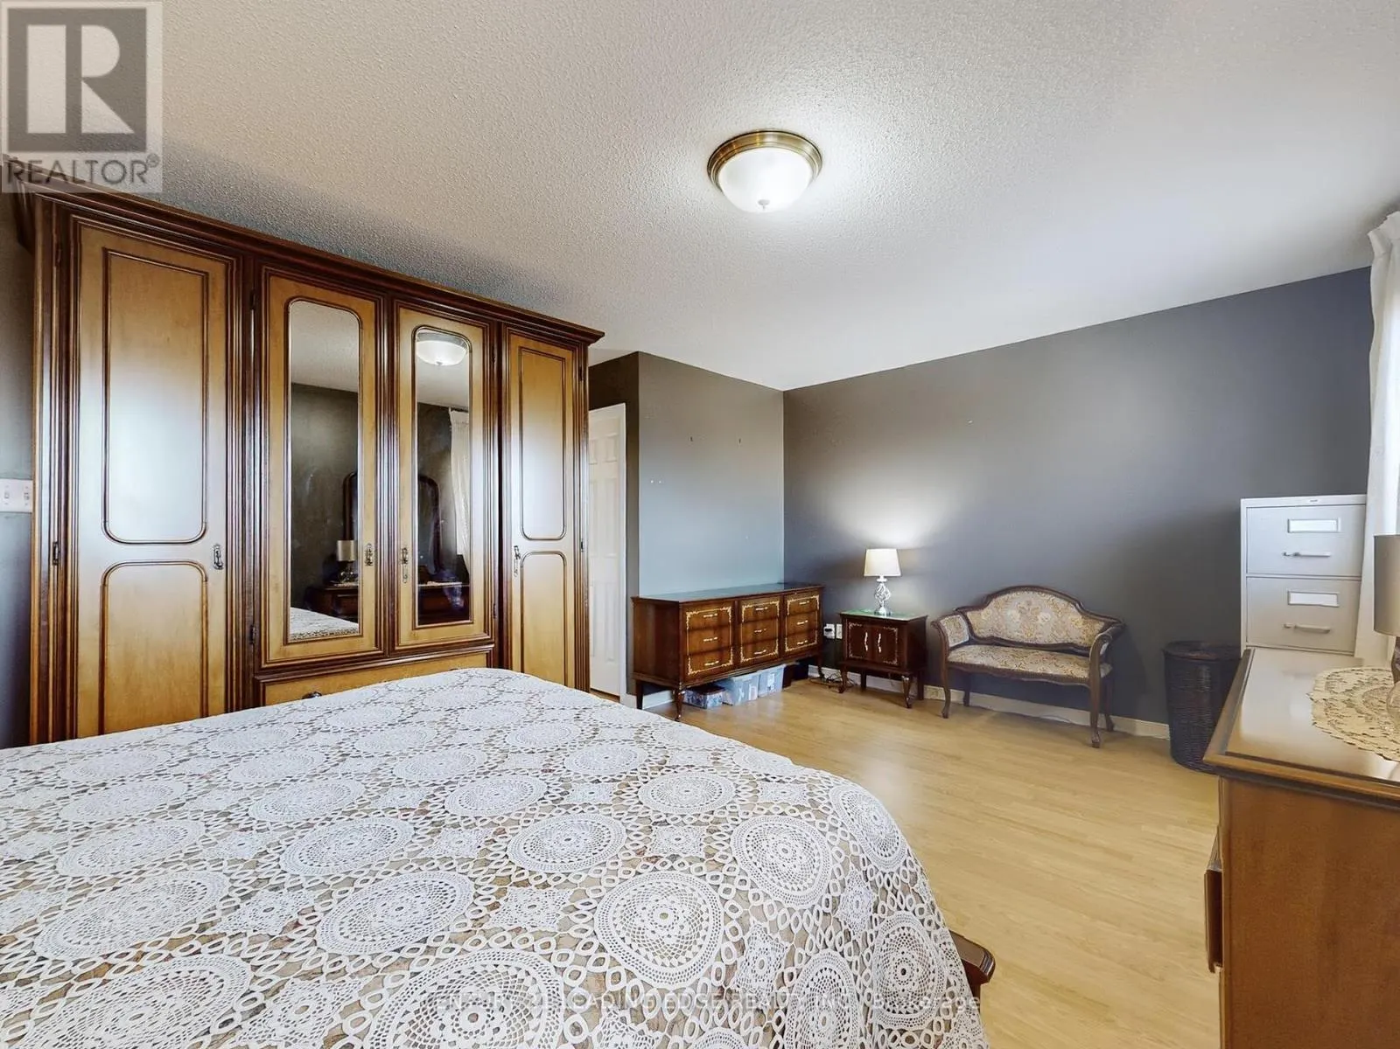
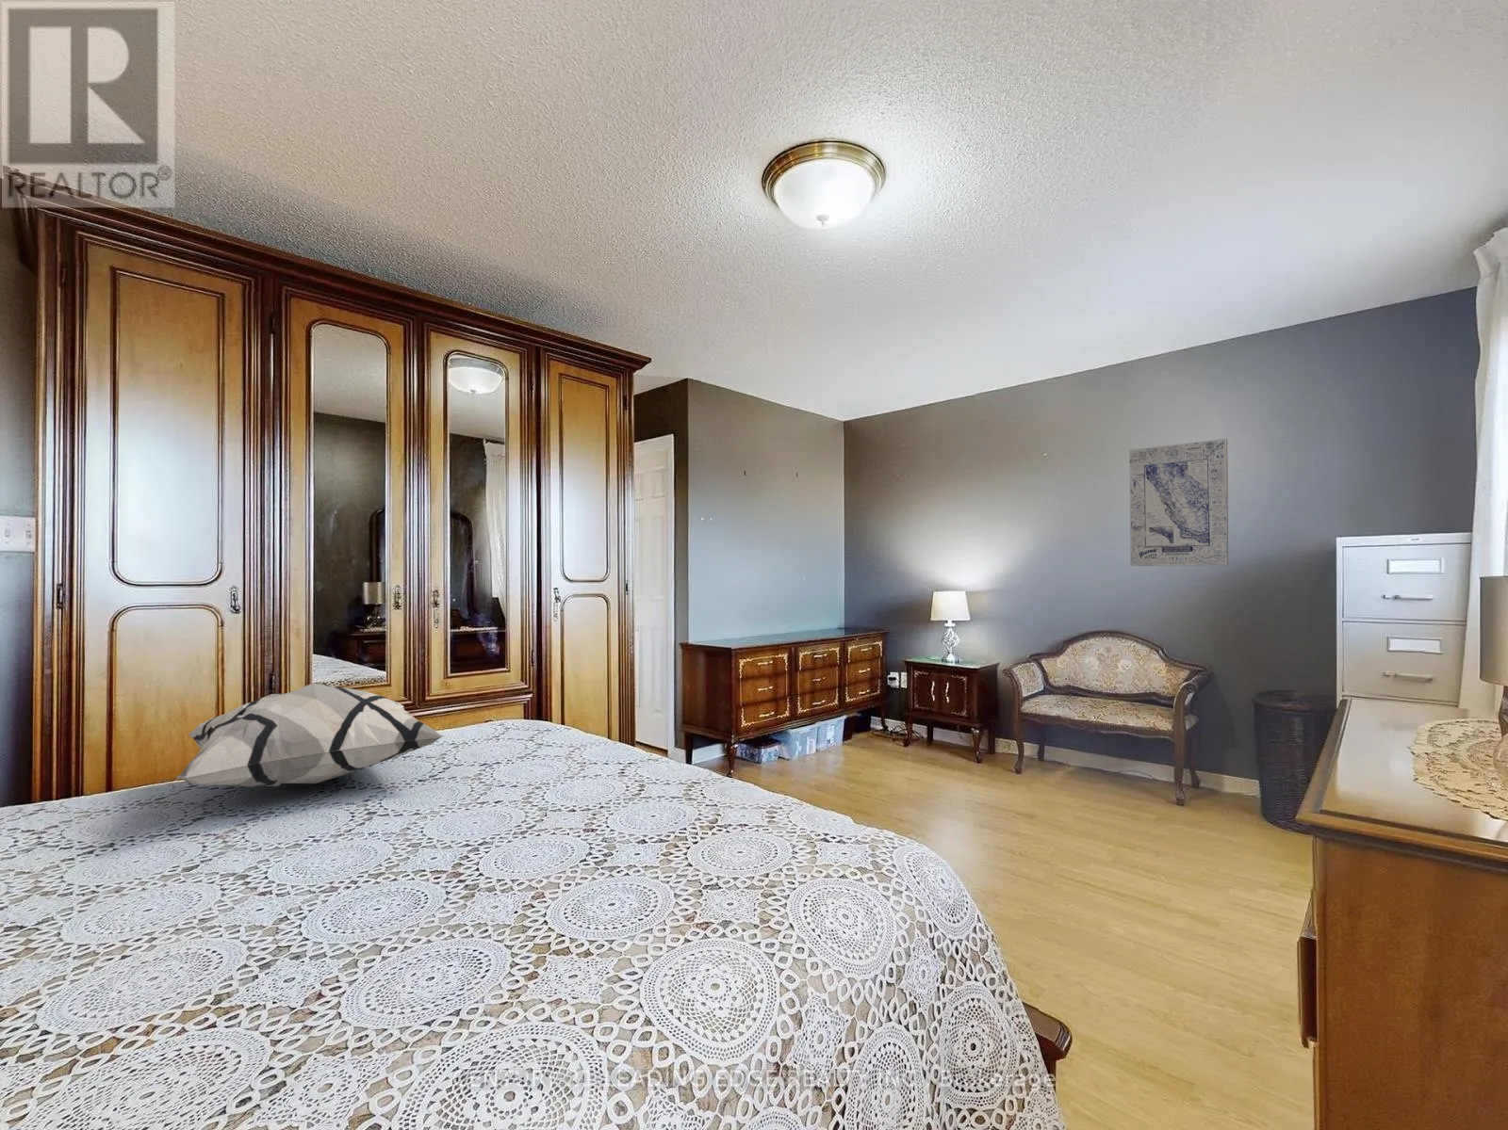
+ decorative pillow (313, 734)
+ wall art (1177, 504)
